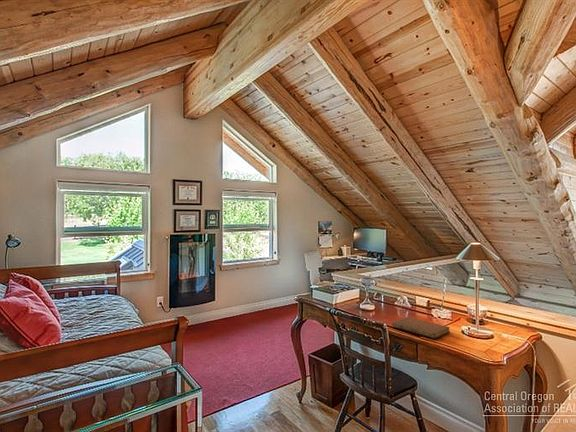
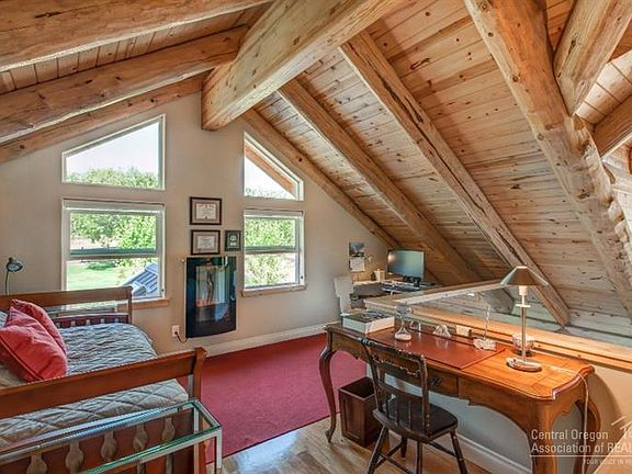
- notebook (420, 326)
